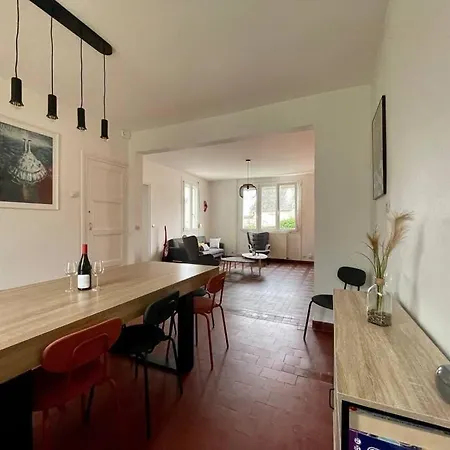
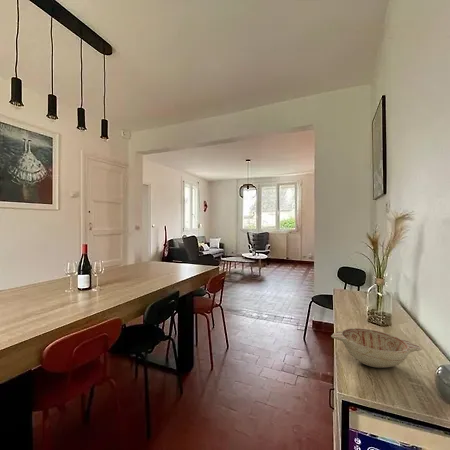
+ decorative bowl (373, 349)
